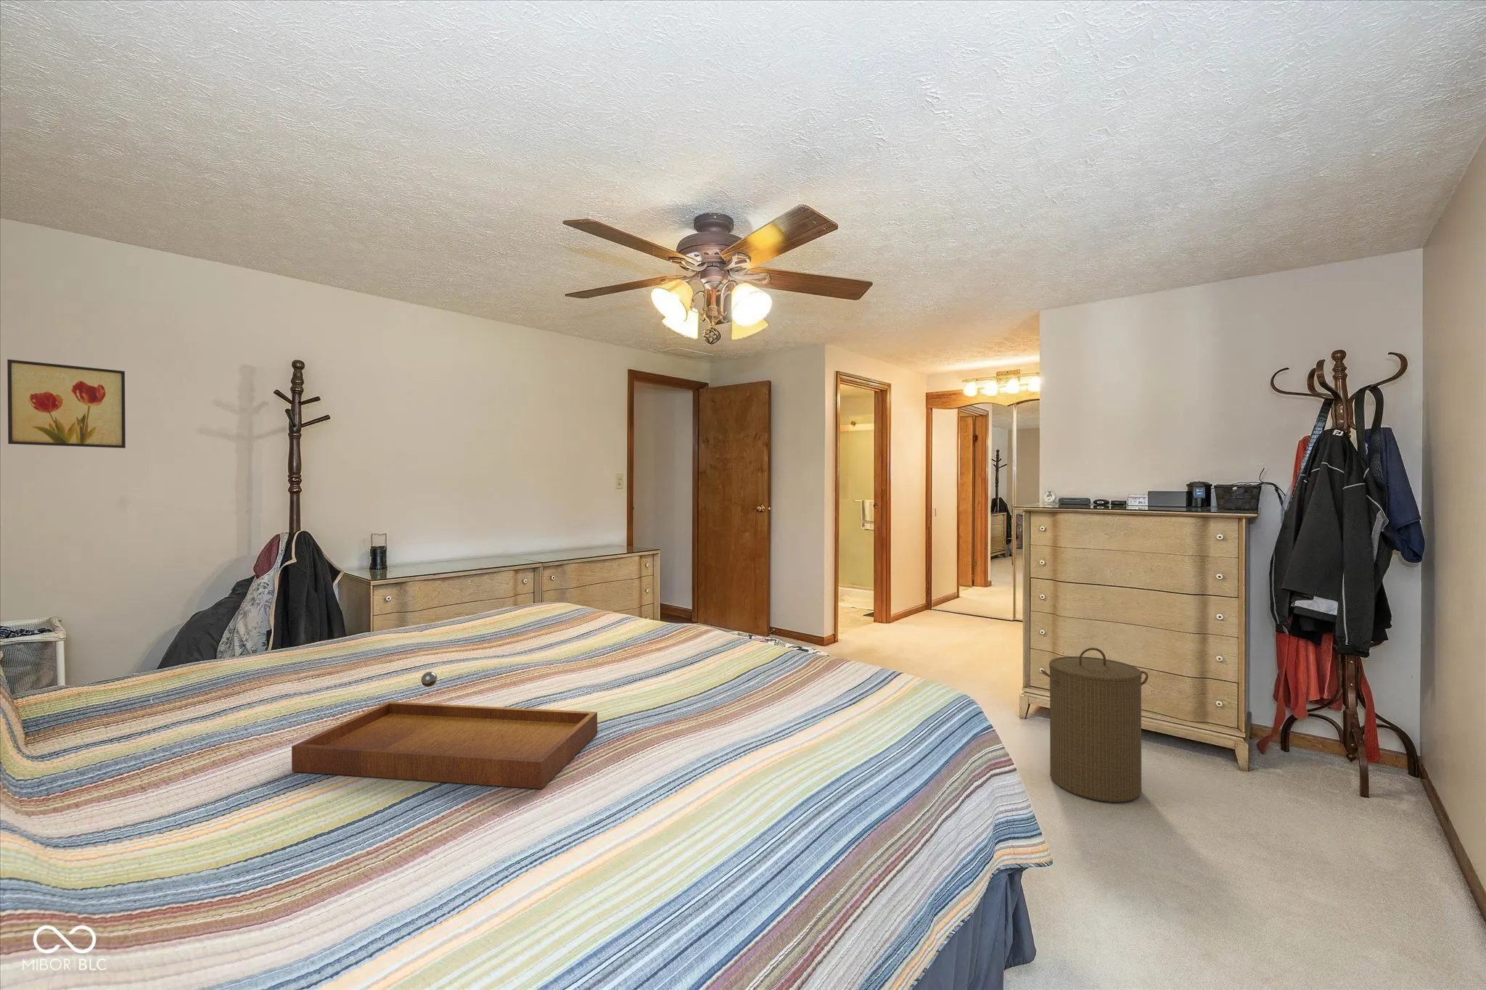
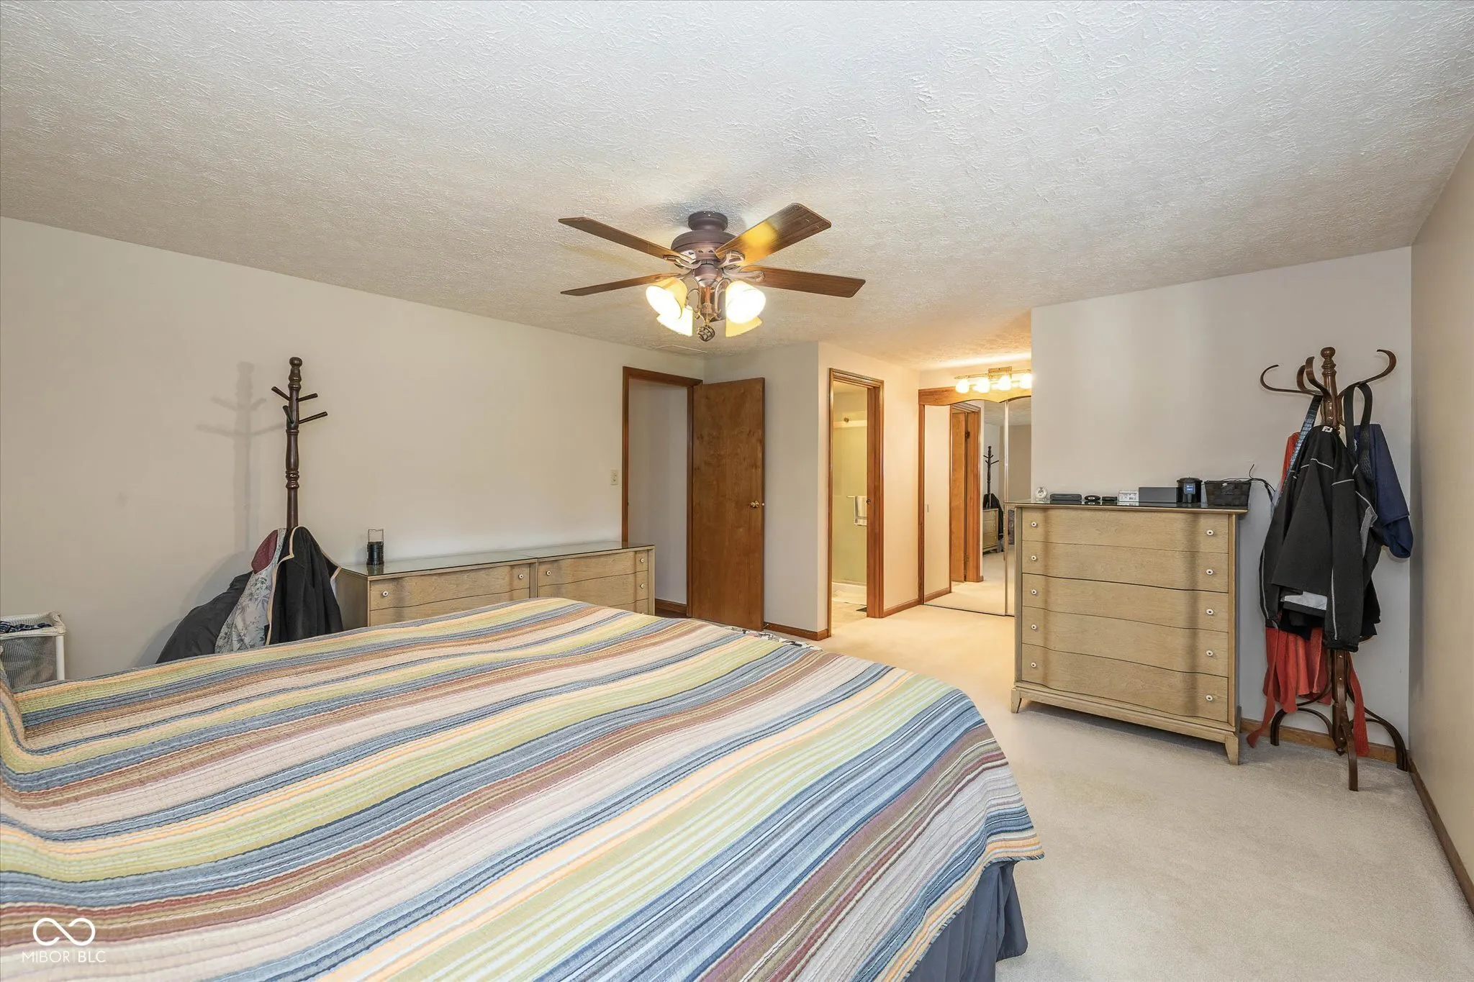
- wall art (68, 406)
- laundry hamper (1094, 715)
- tray (455, 708)
